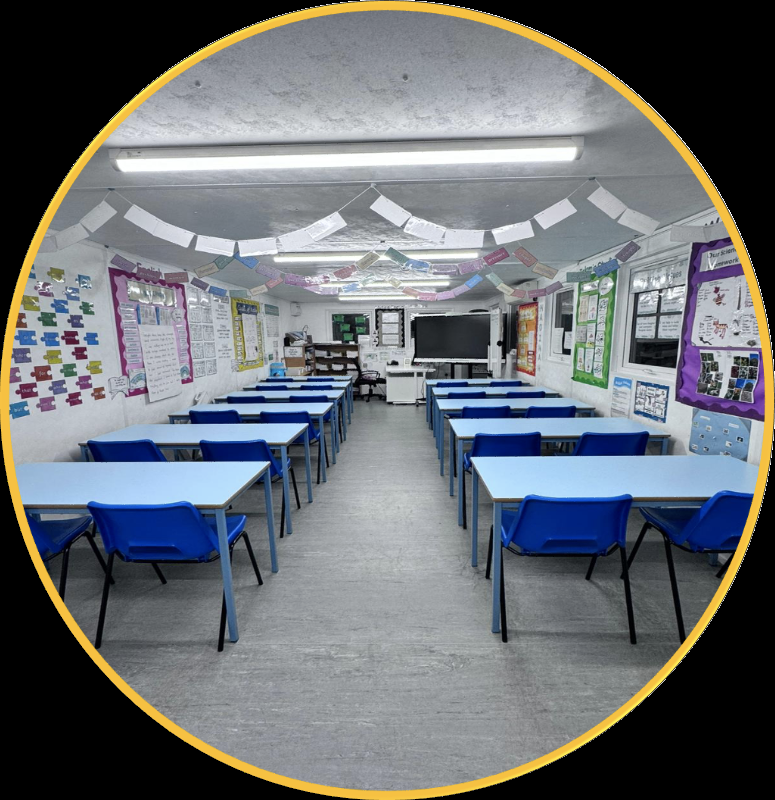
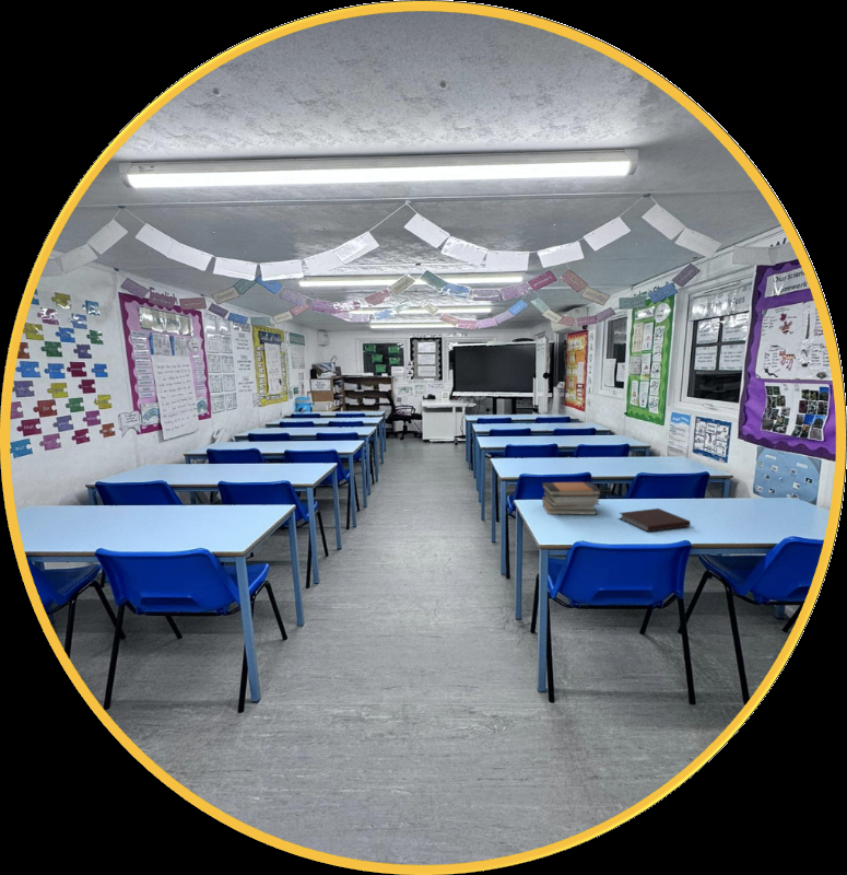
+ notebook (652, 520)
+ book stack (569, 498)
